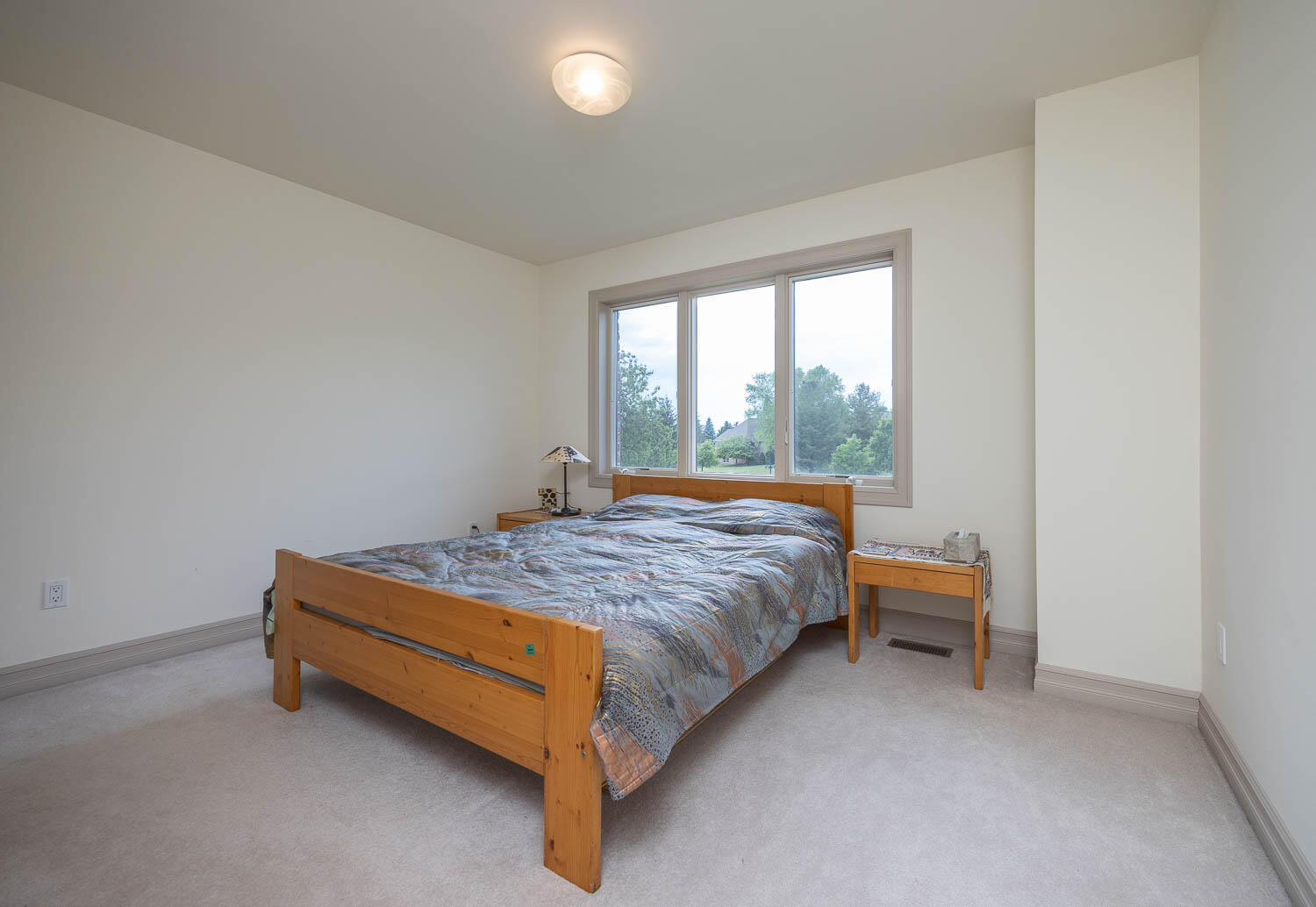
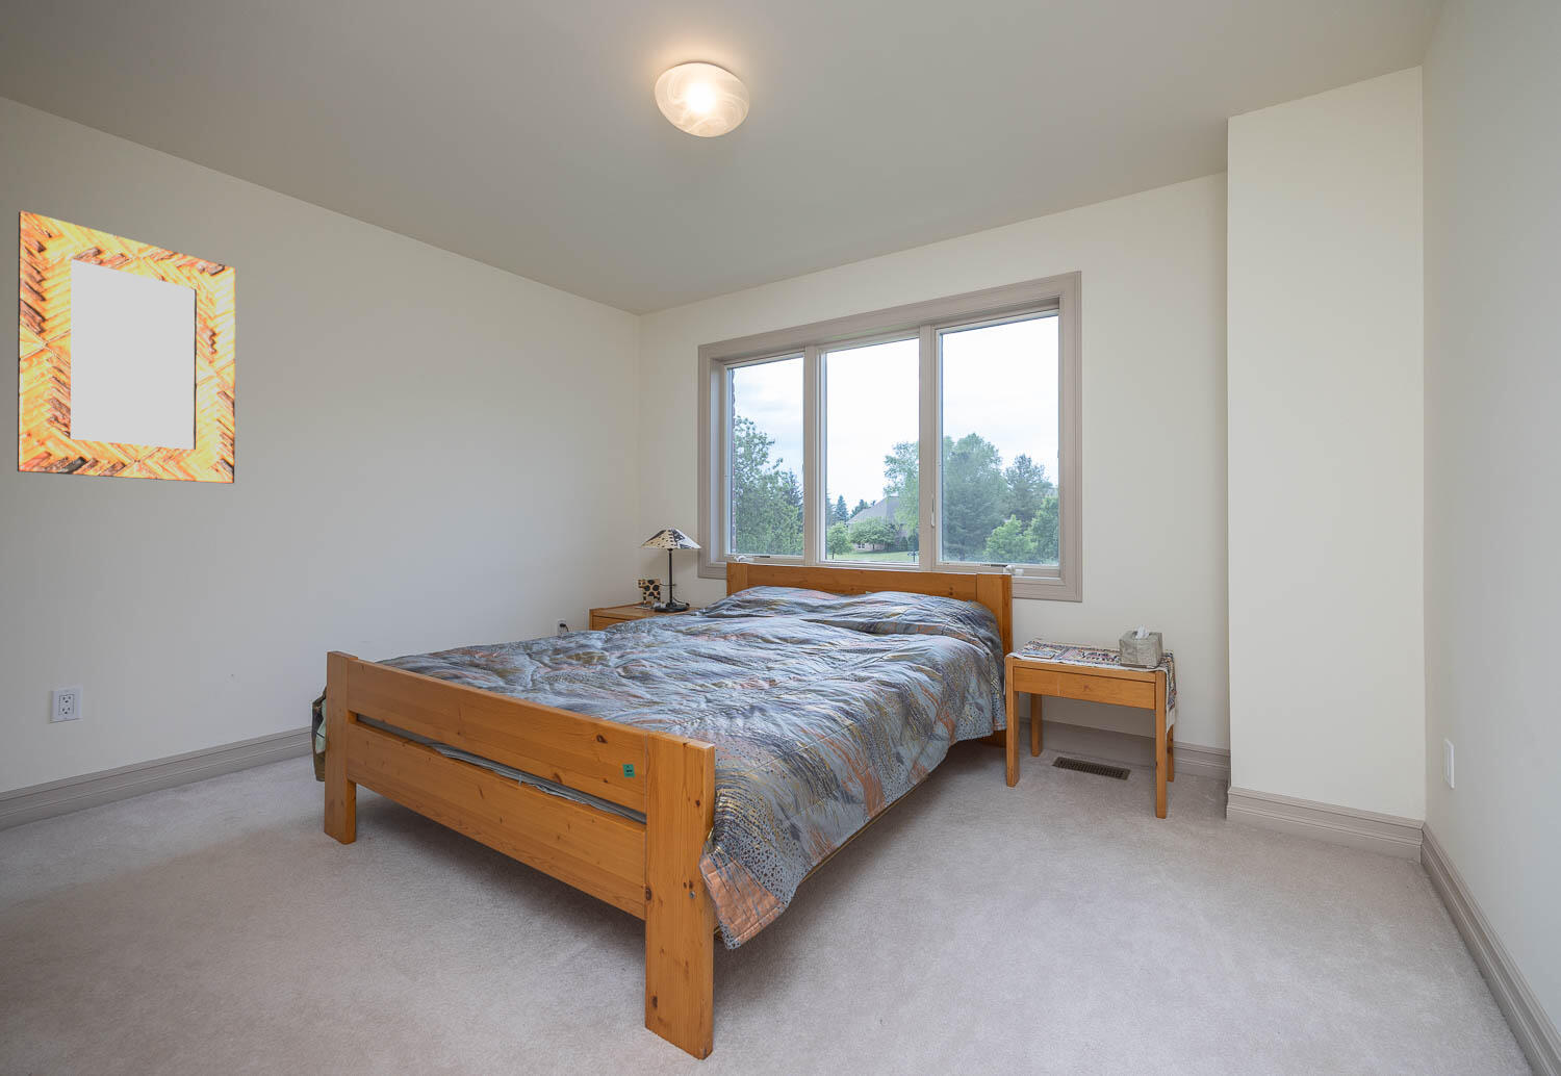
+ home mirror (136, 361)
